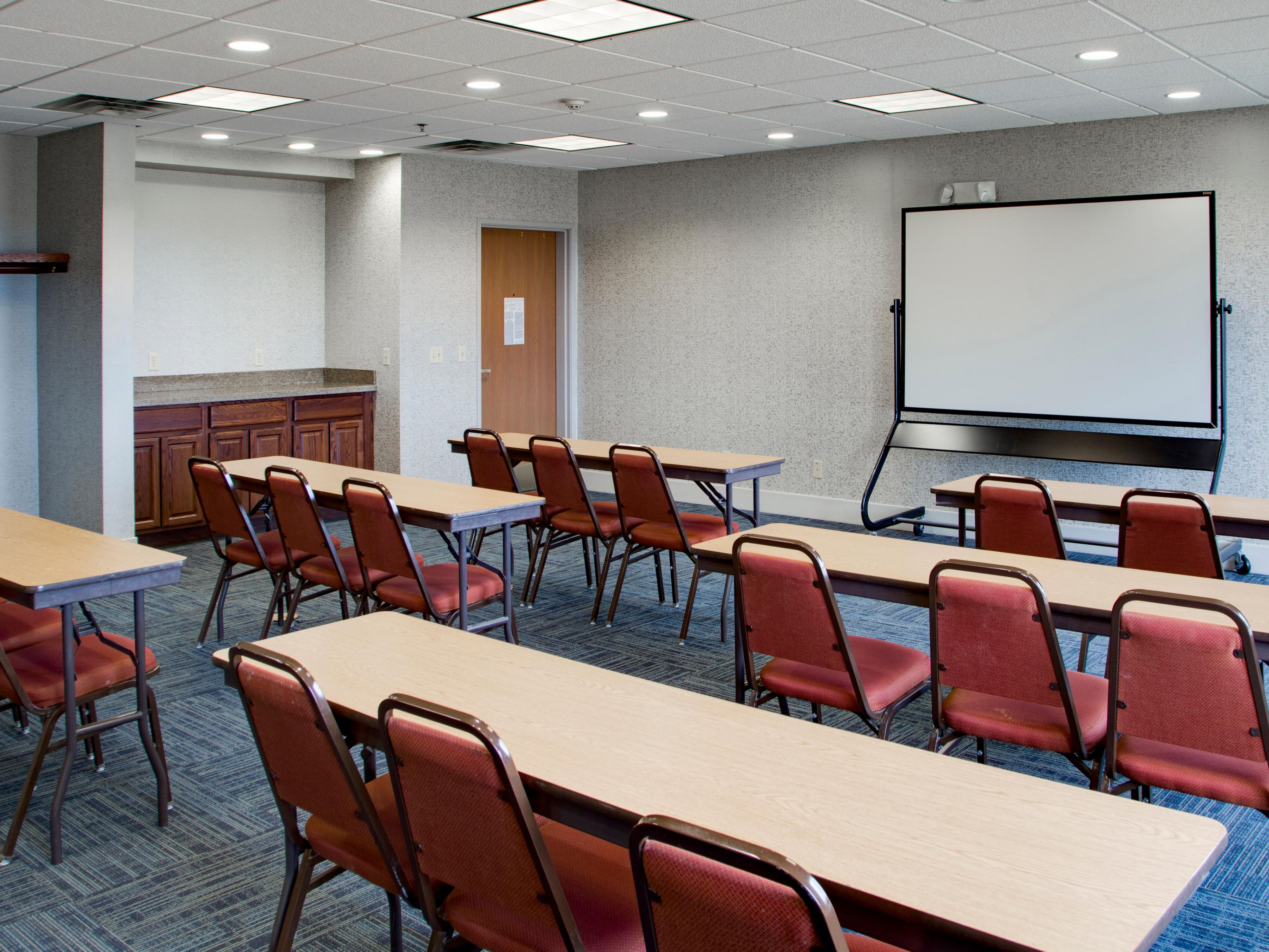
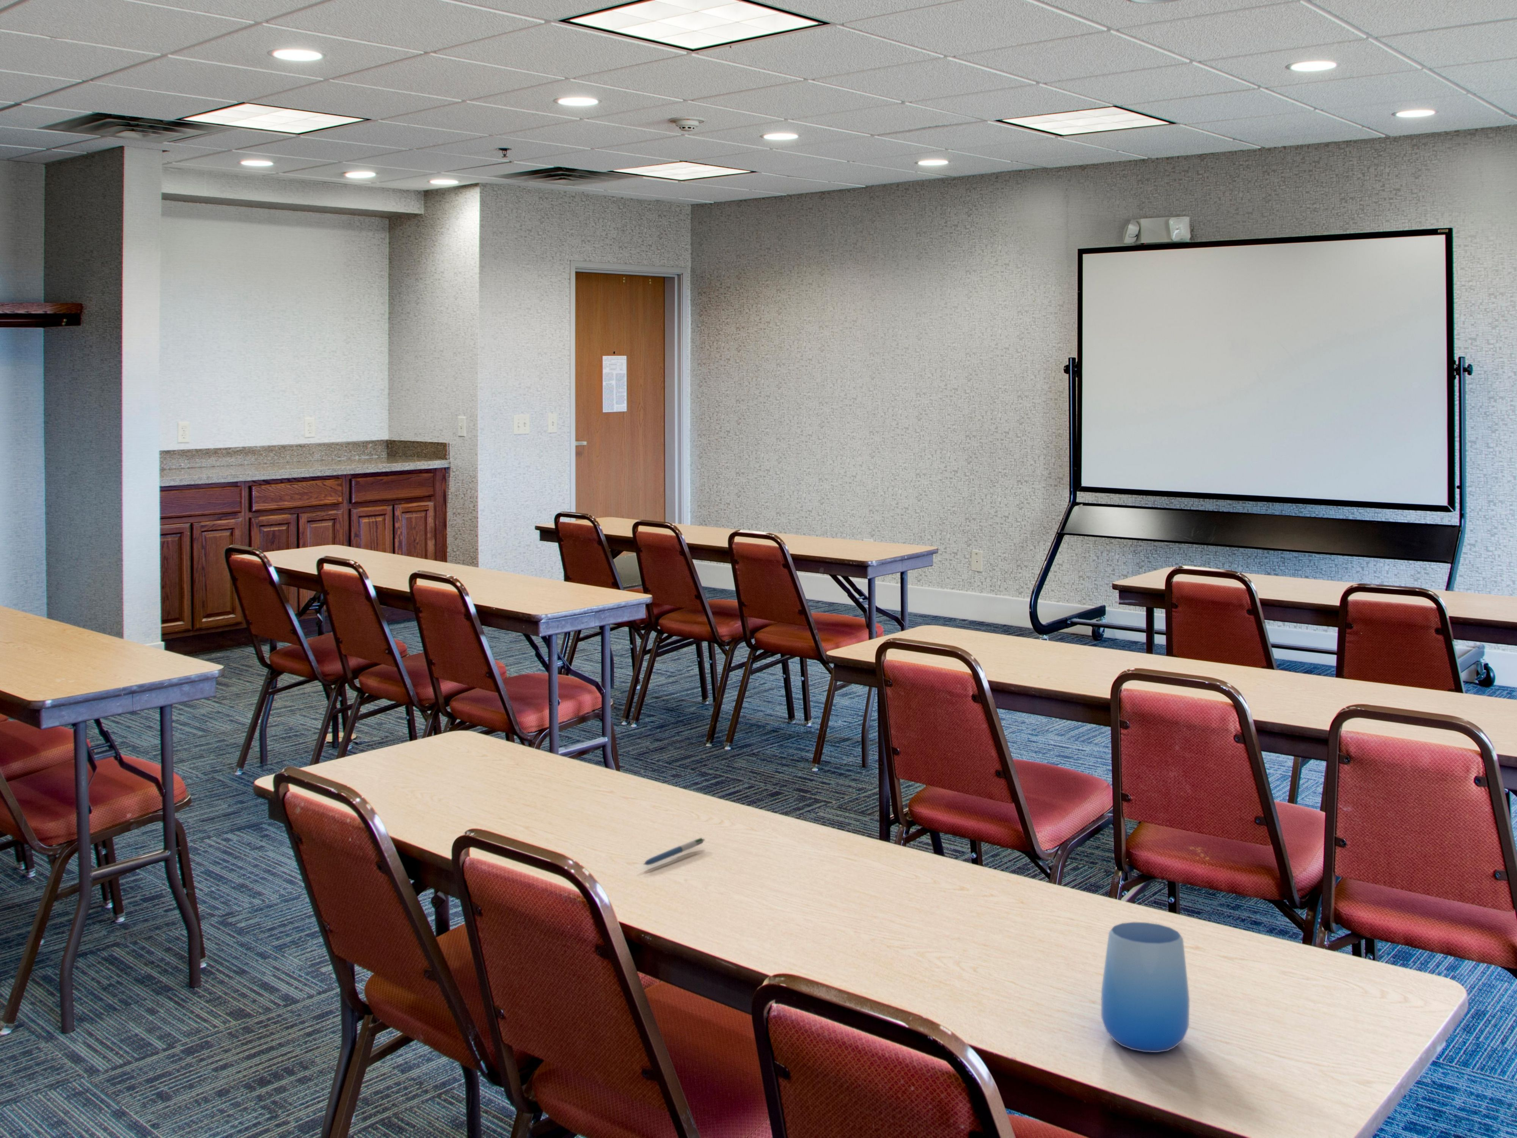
+ pen (673, 851)
+ cup (1145, 986)
